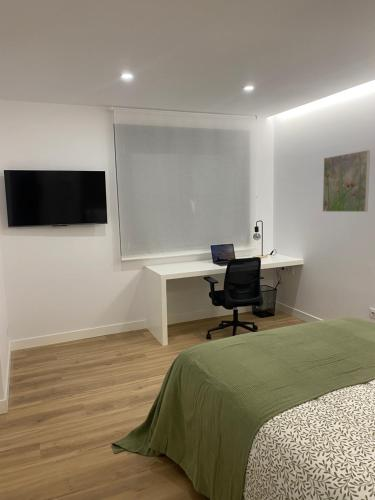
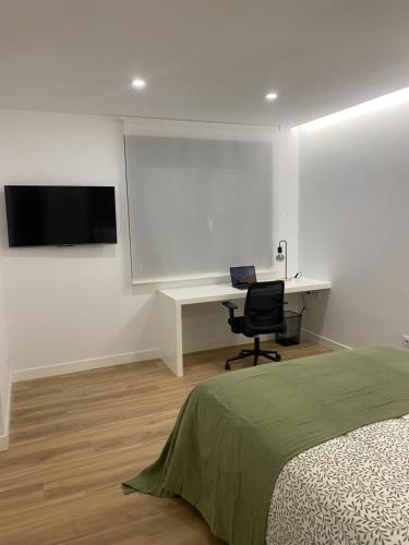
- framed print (344, 183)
